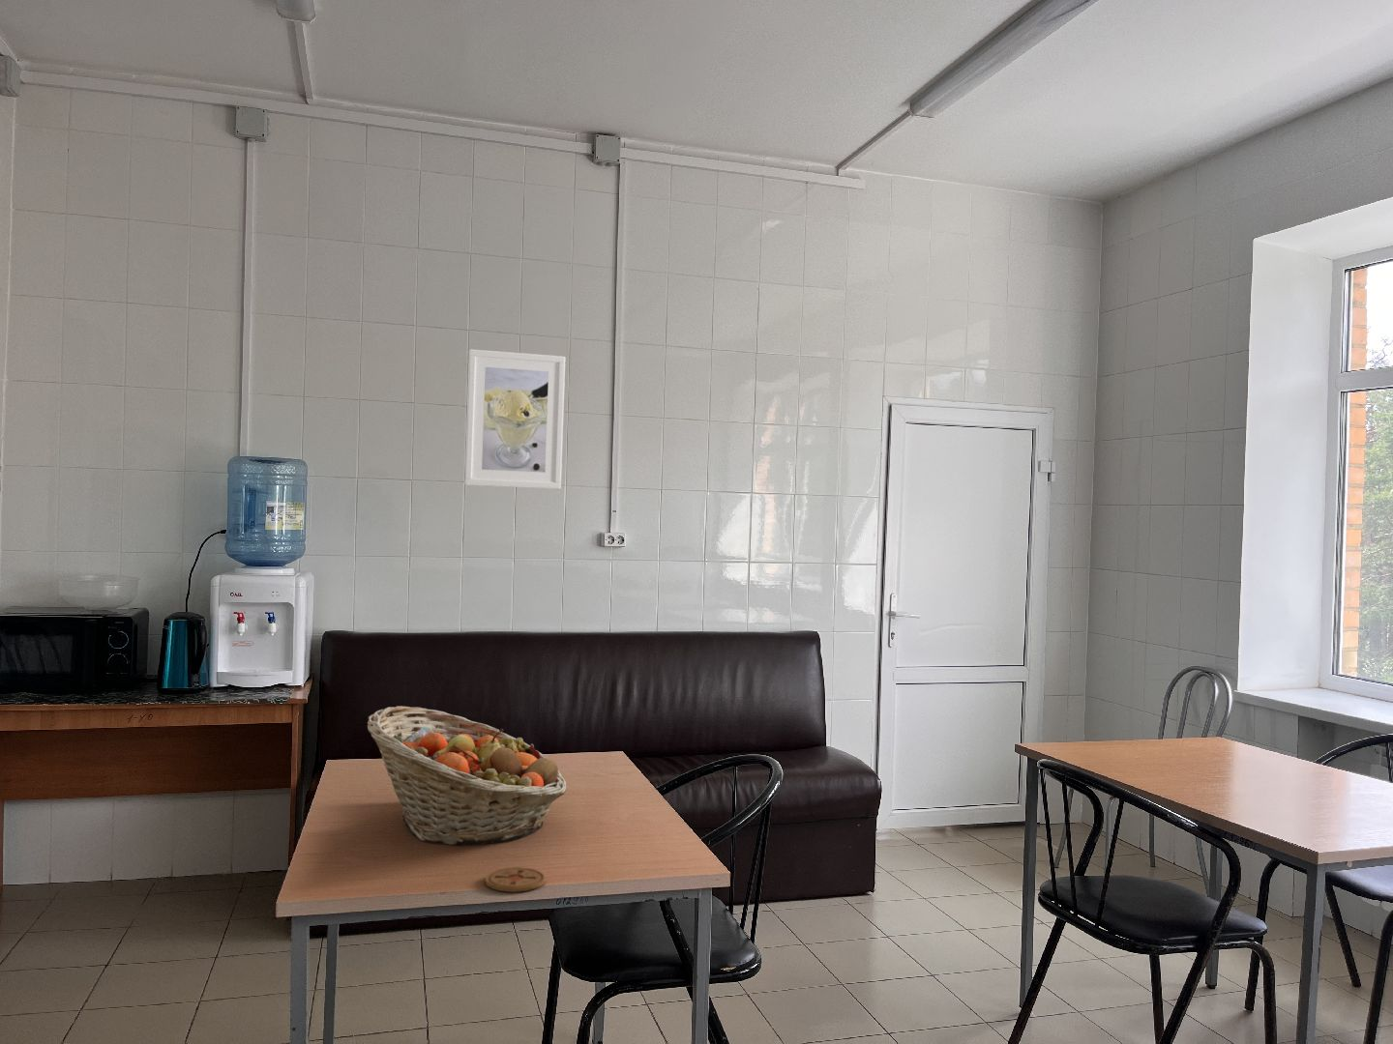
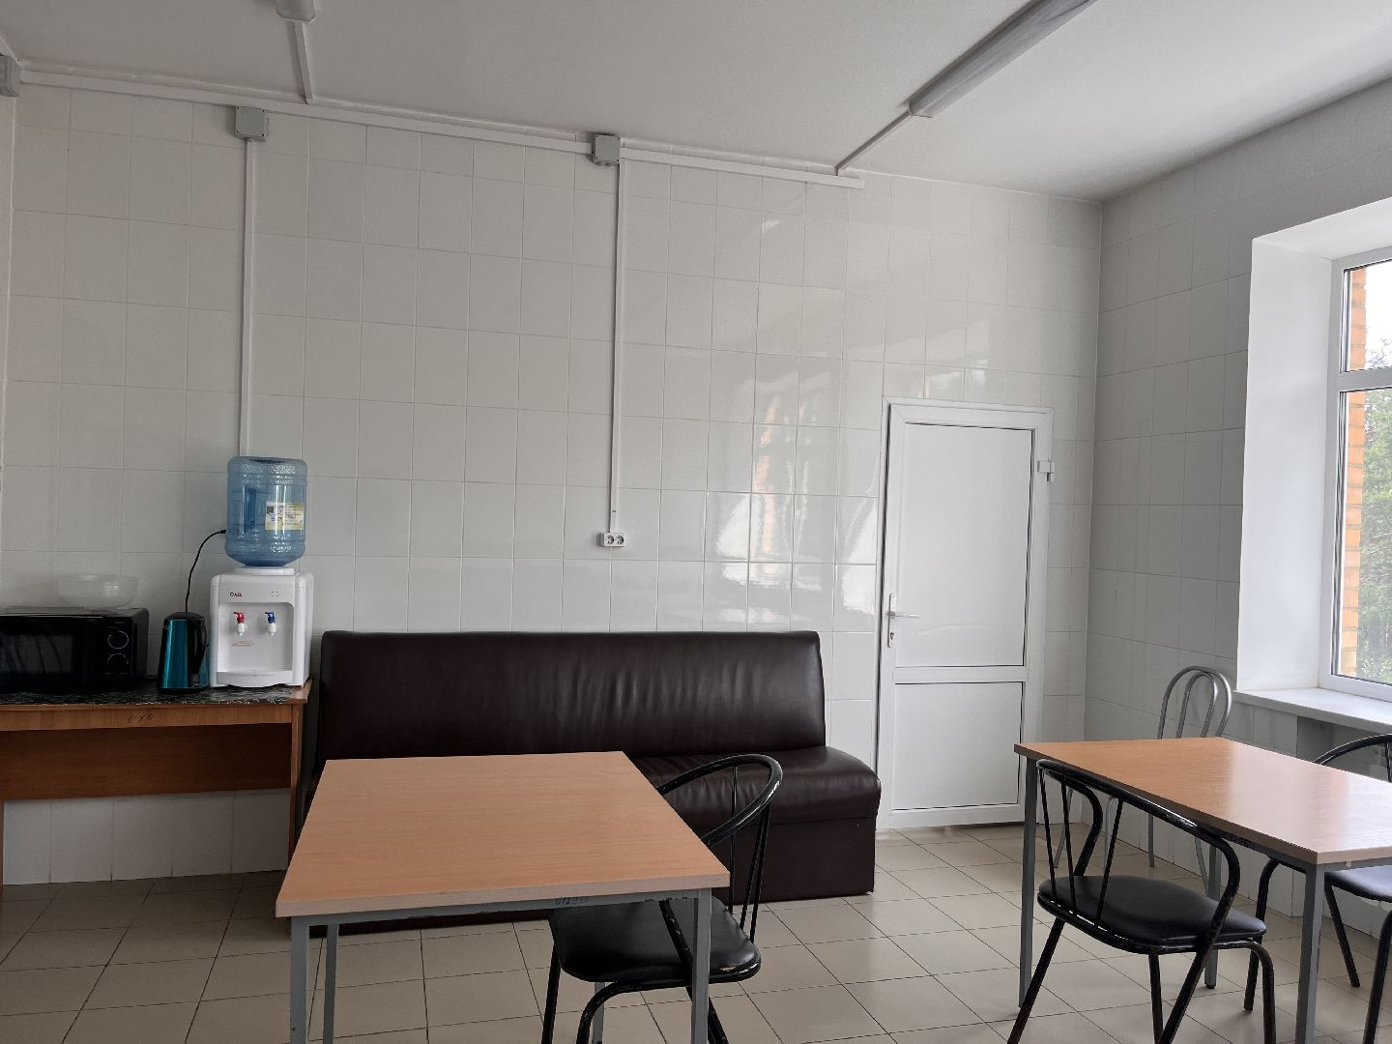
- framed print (514, 420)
- fruit basket (467, 768)
- coaster (514, 878)
